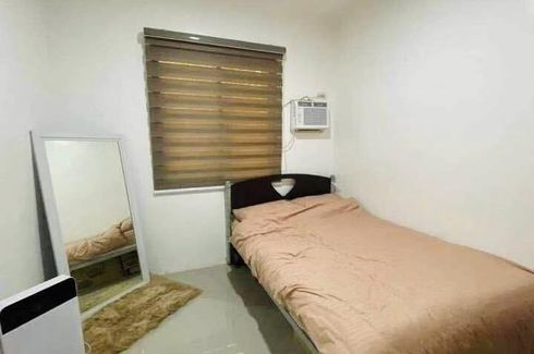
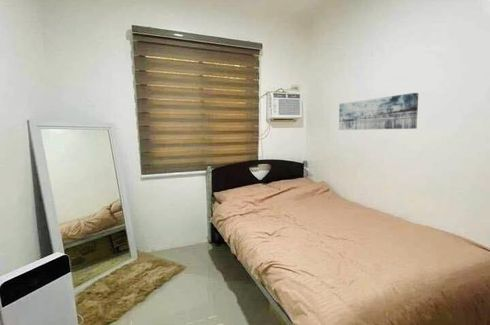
+ wall art (372, 114)
